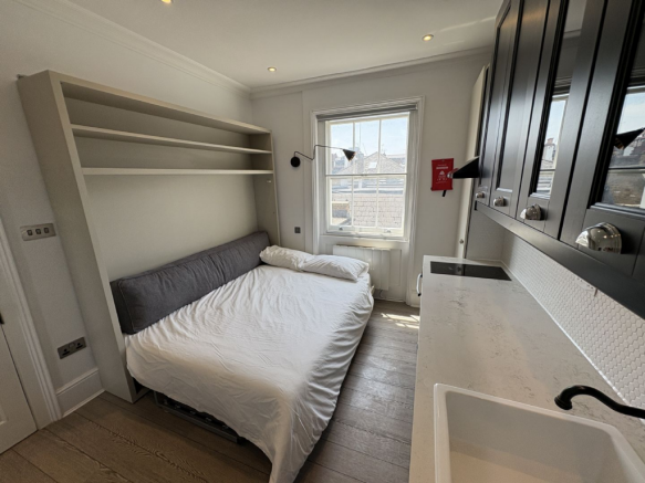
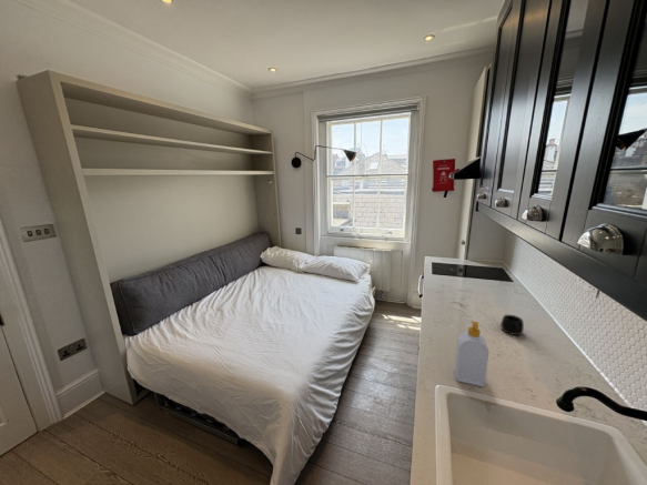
+ mug (513, 326)
+ soap bottle (472, 351)
